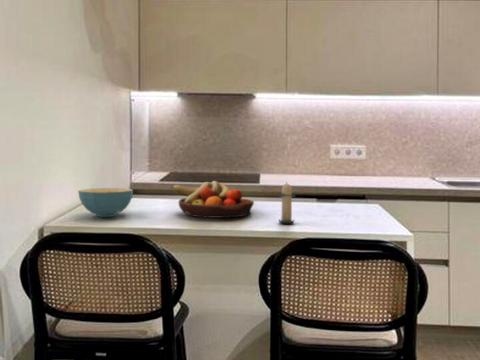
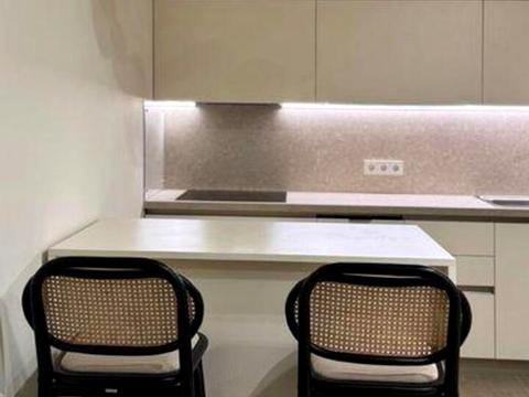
- fruit bowl (215, 197)
- cereal bowl (106, 203)
- candle (286, 201)
